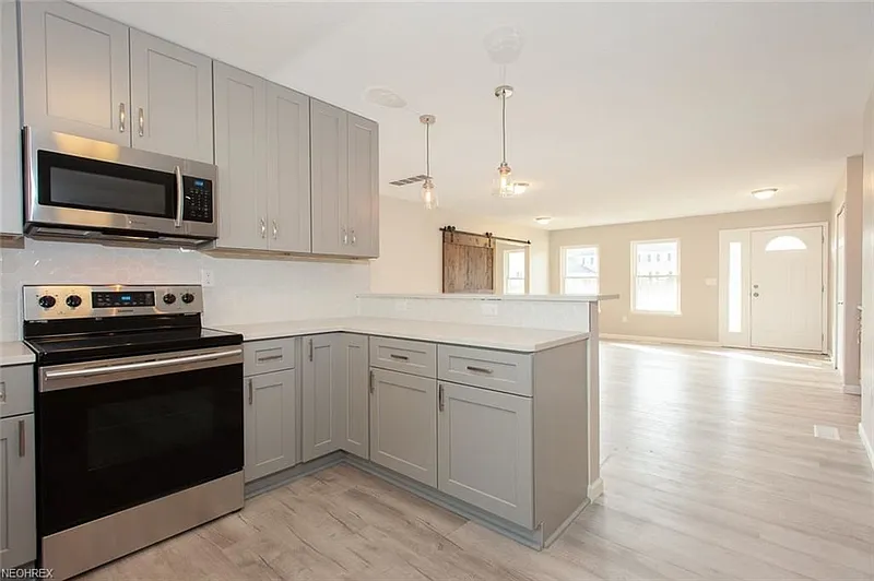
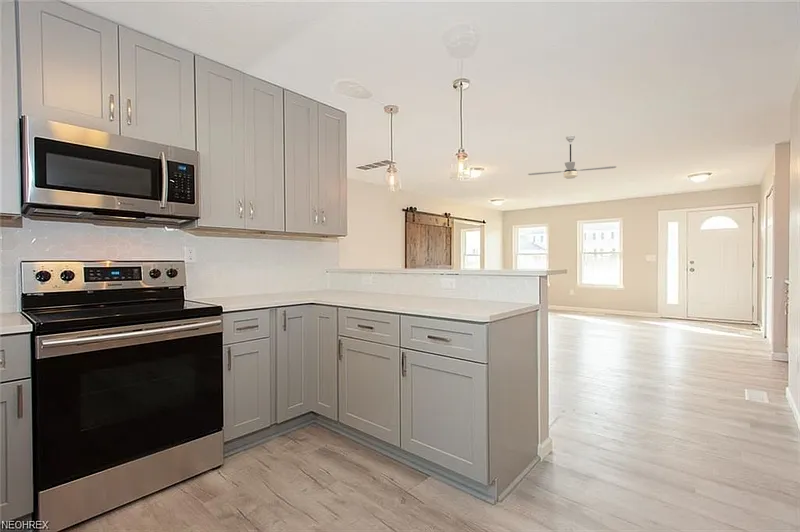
+ ceiling fan (570, 157)
